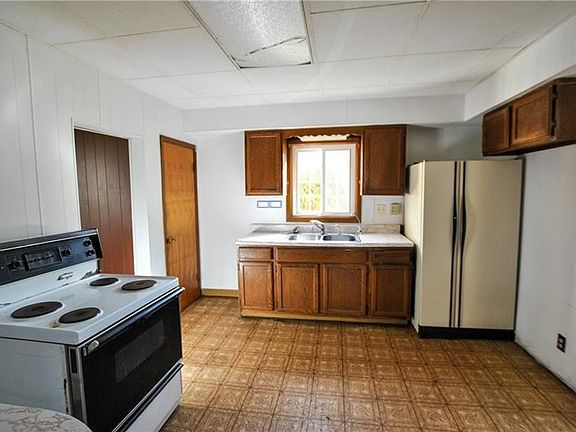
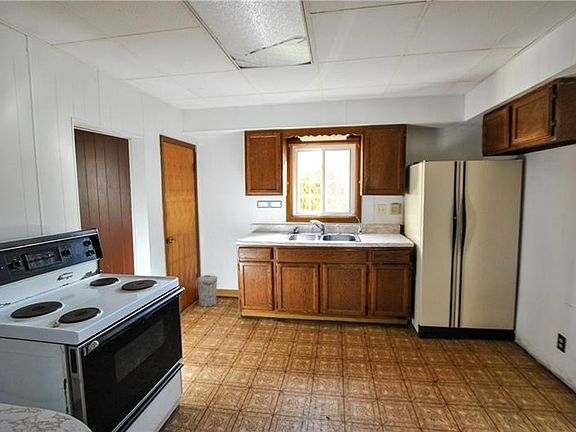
+ trash can (207, 289)
